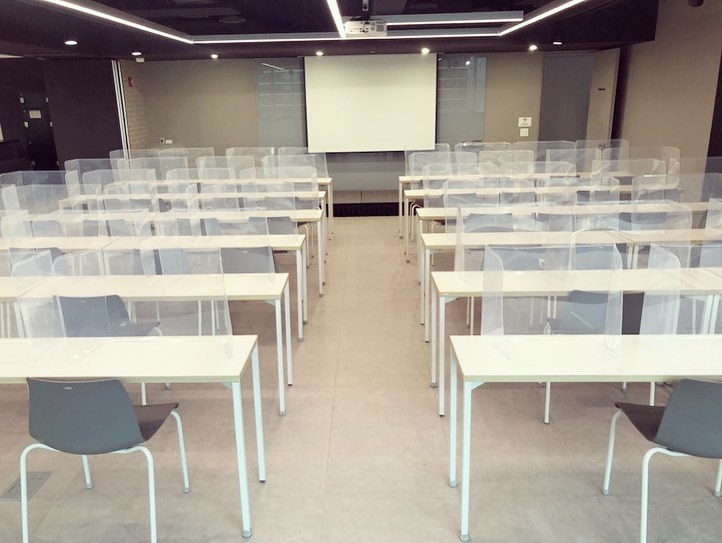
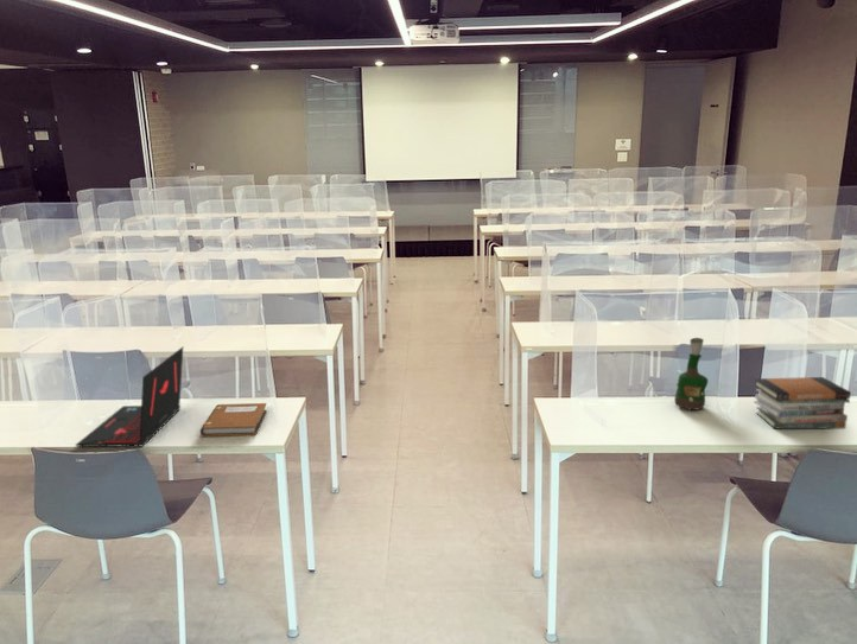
+ notebook (235, 417)
+ grog bottle (692, 372)
+ laptop (141, 396)
+ book stack (799, 402)
